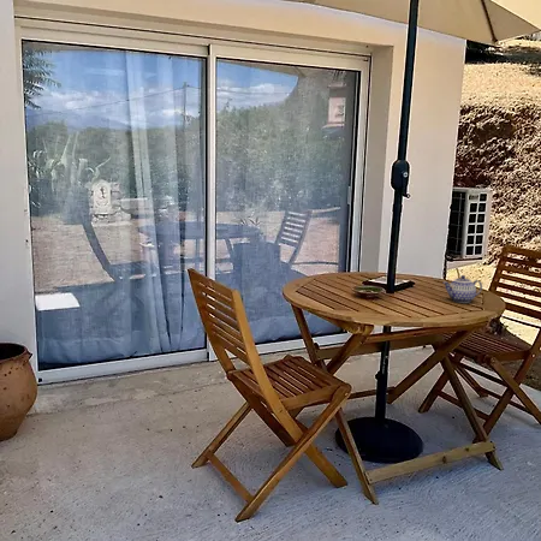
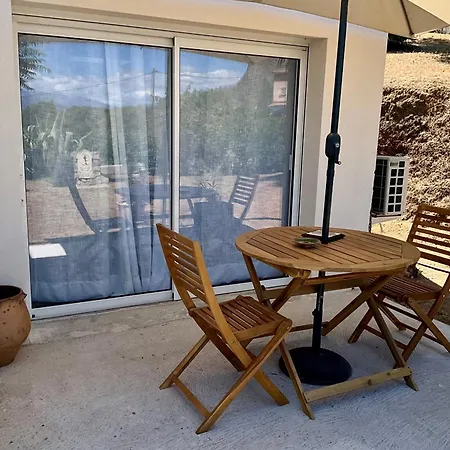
- teapot (462, 287)
